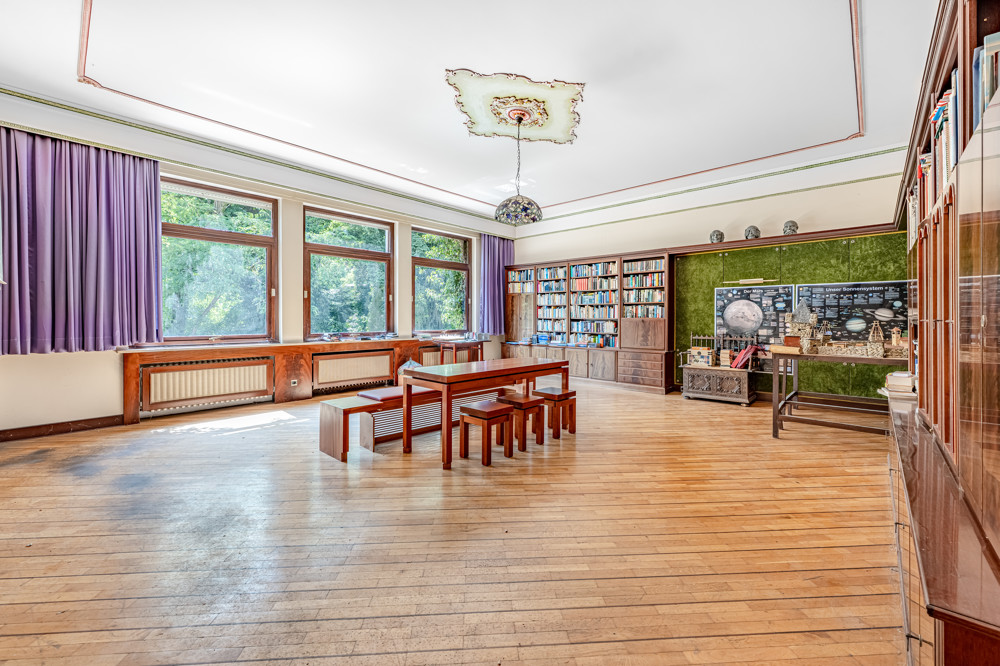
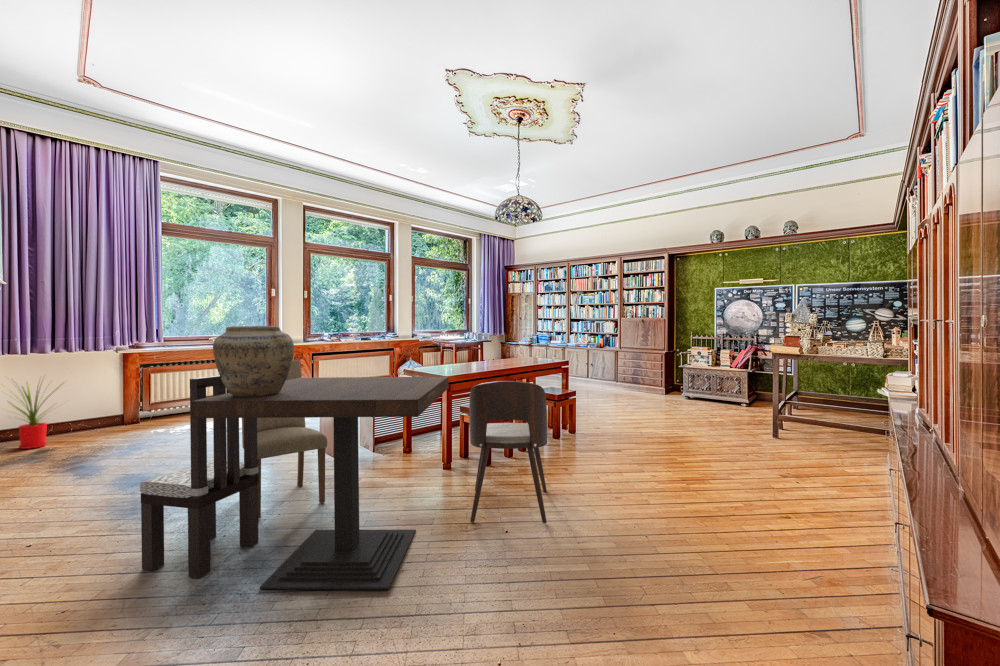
+ dining table (346, 471)
+ dining chair (203, 465)
+ vase (255, 359)
+ dining chair (508, 441)
+ house plant (32, 410)
+ dining chair (280, 430)
